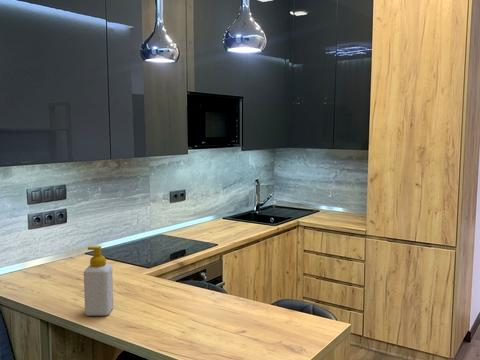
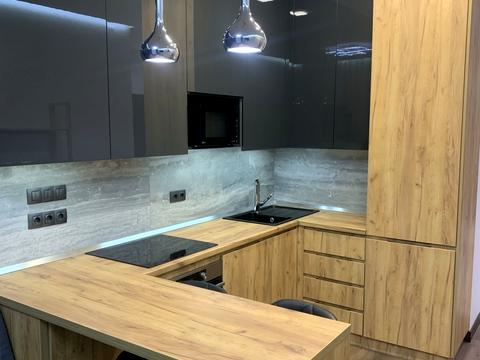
- soap bottle (98, 279)
